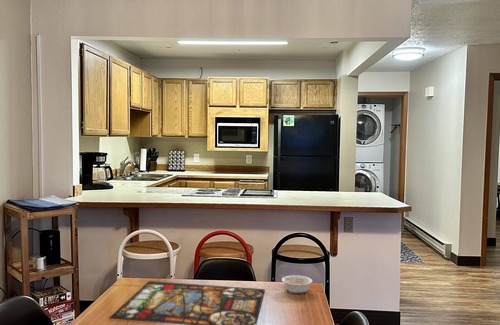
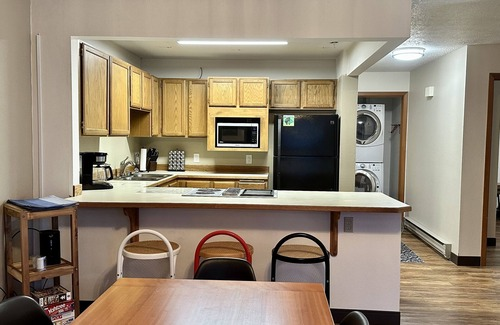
- legume (295, 283)
- stained glass panel (194, 302)
